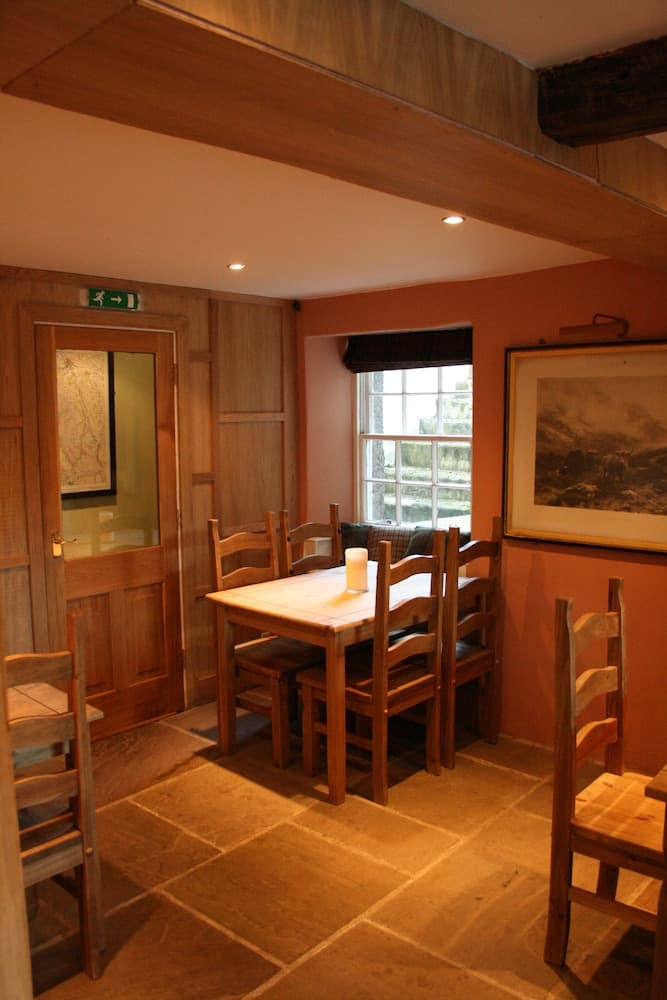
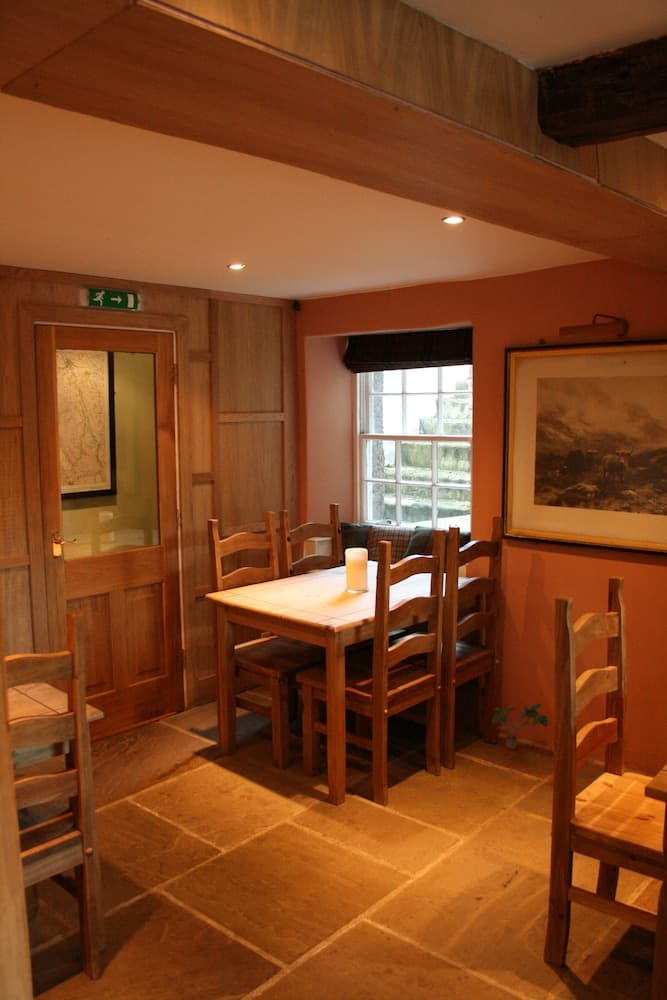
+ potted plant (521, 727)
